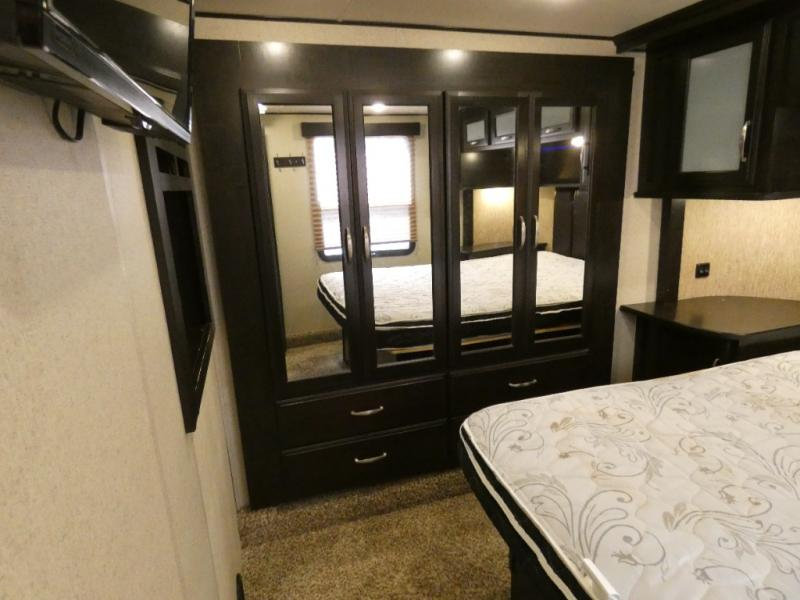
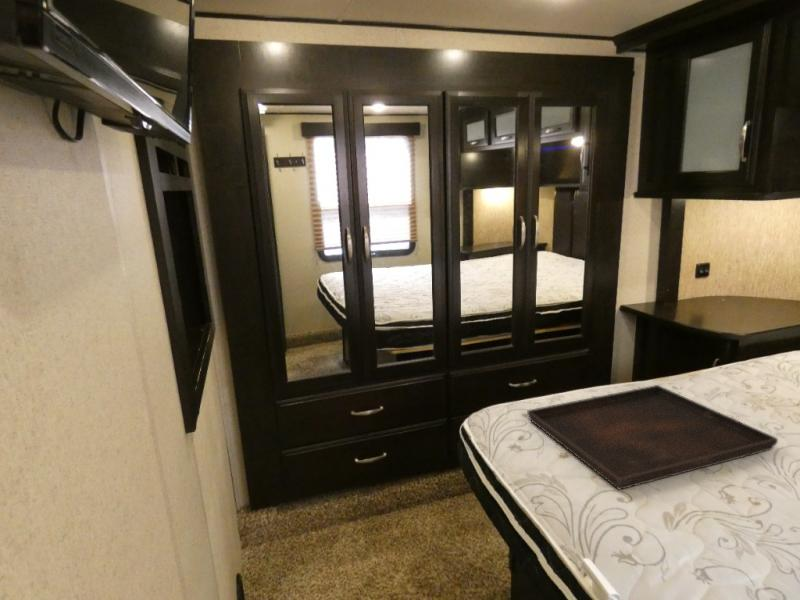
+ serving tray (641, 428)
